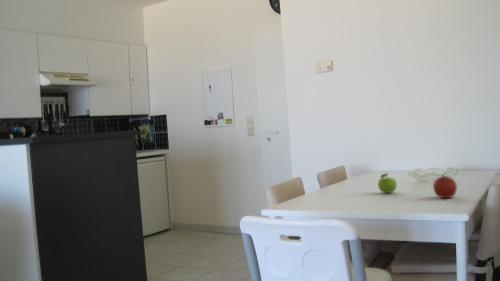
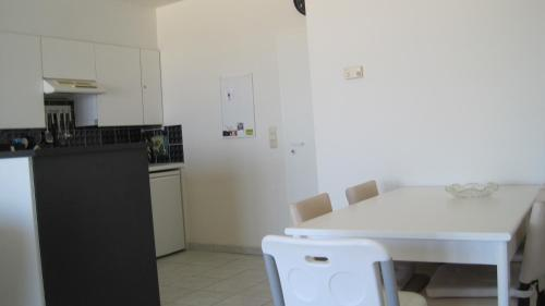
- apple (444, 186)
- fruit (385, 183)
